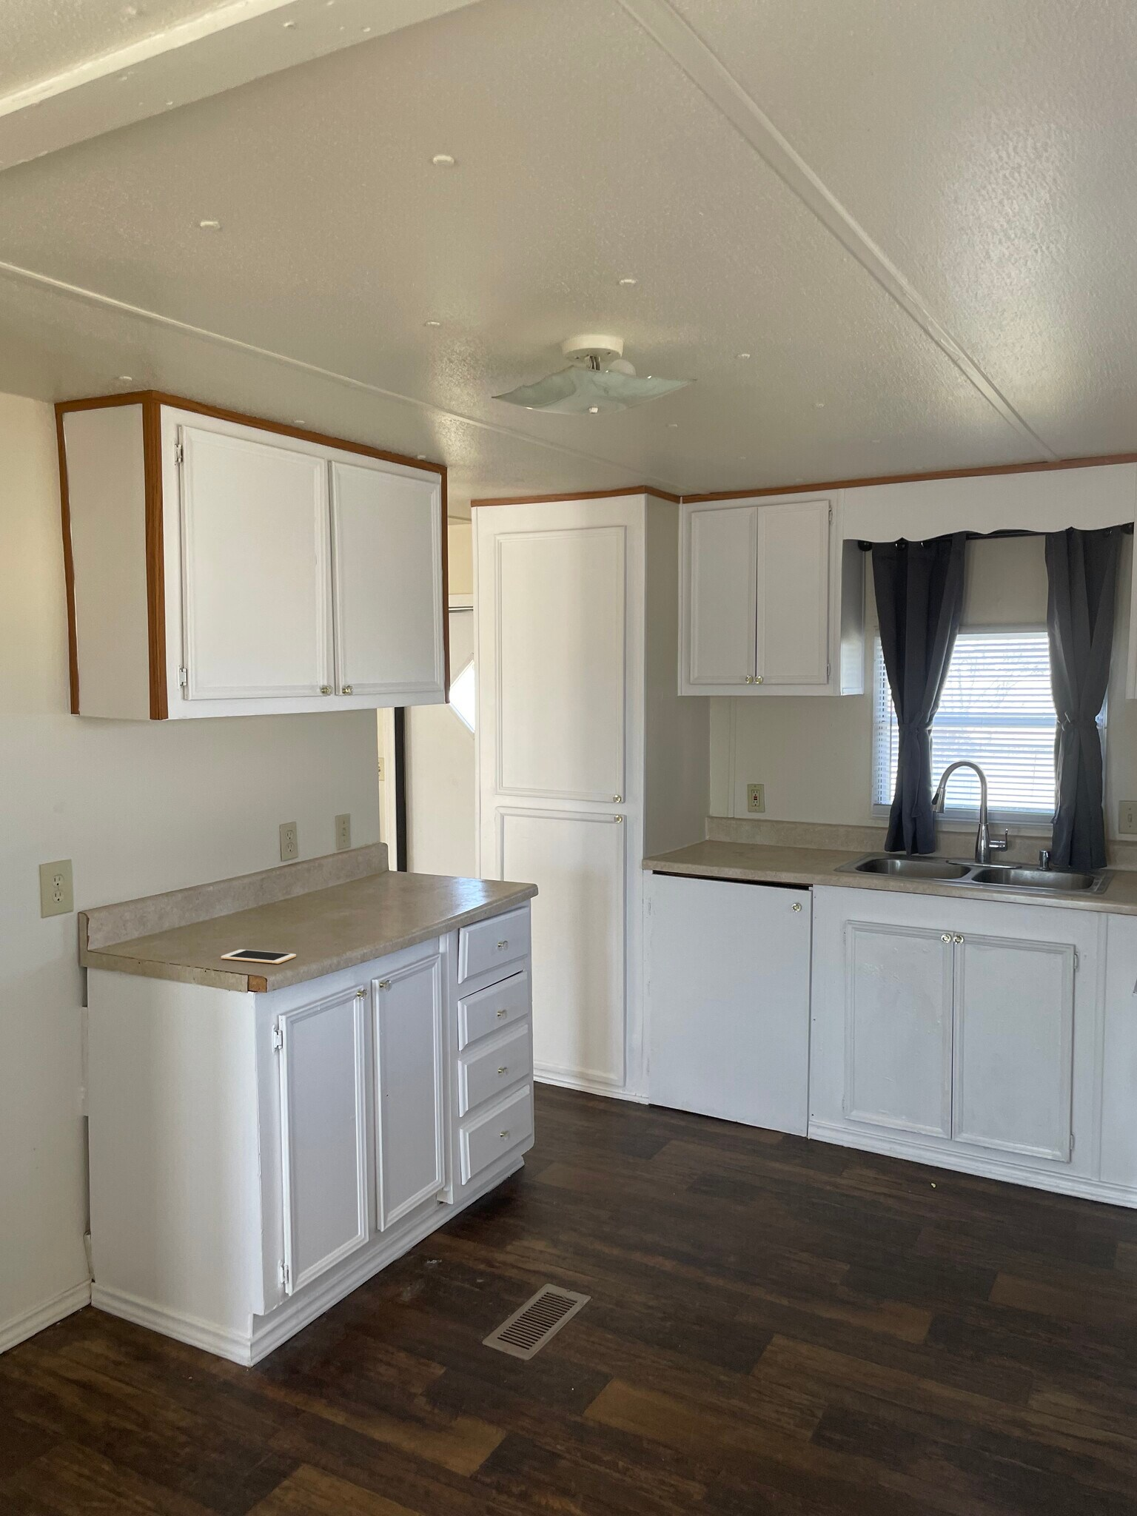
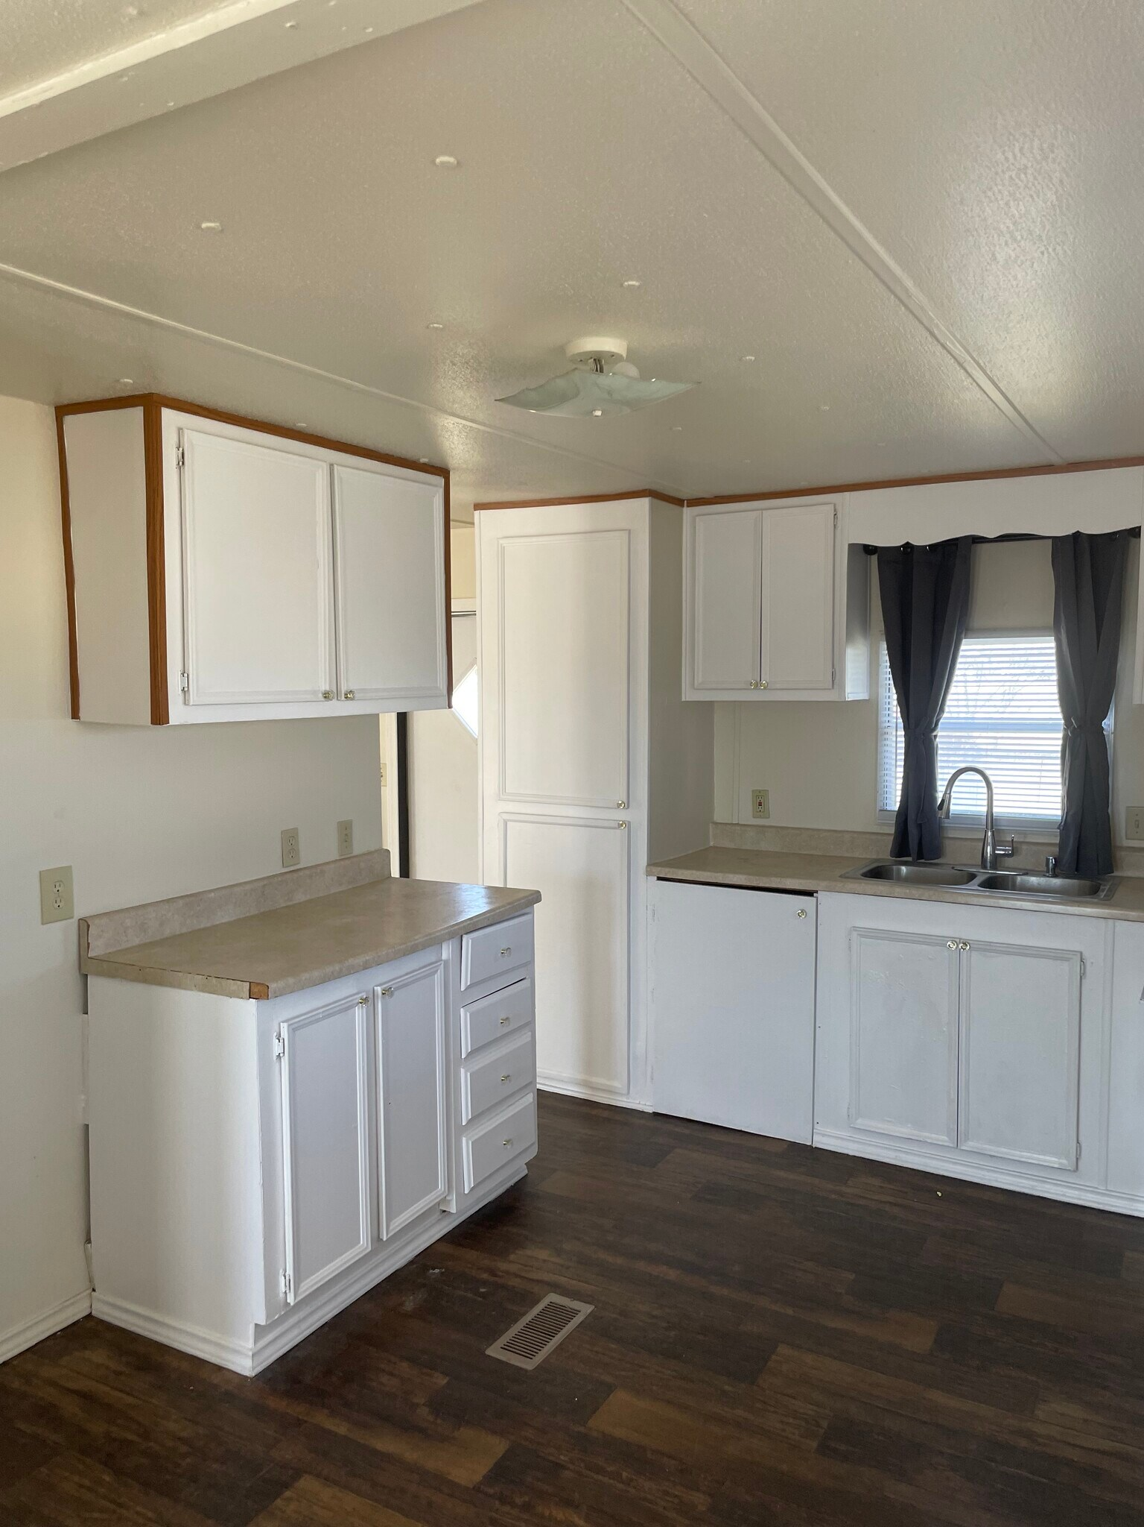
- cell phone (258, 956)
